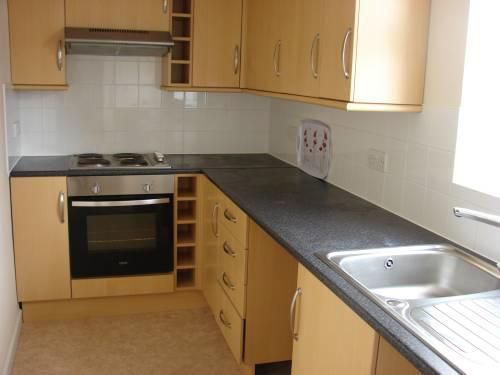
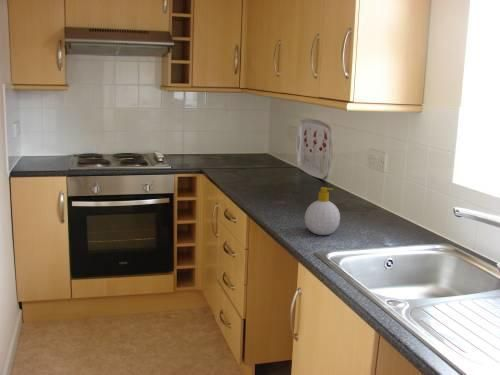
+ soap bottle (322, 210)
